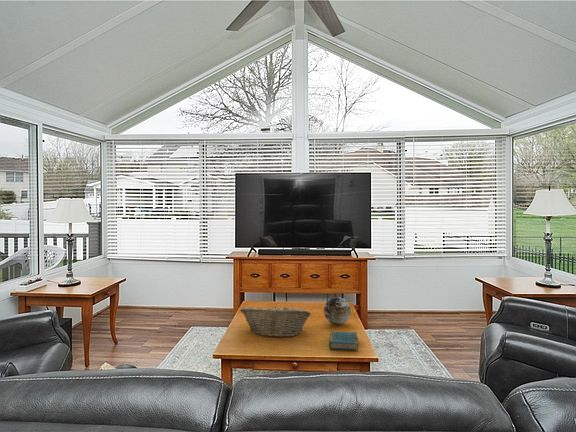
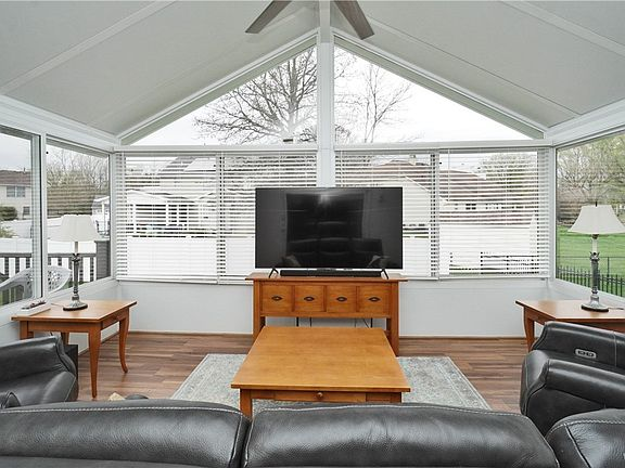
- fruit basket (275, 317)
- decorative orb (337, 310)
- book (343, 340)
